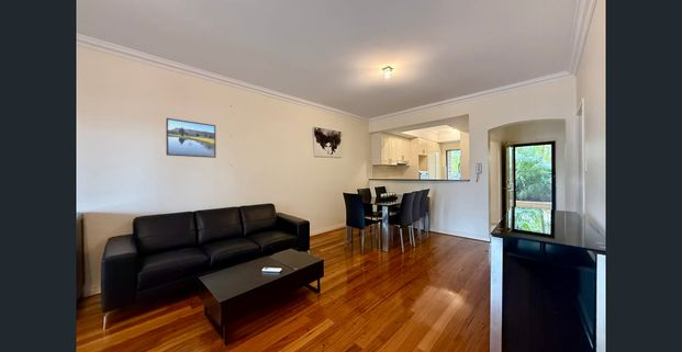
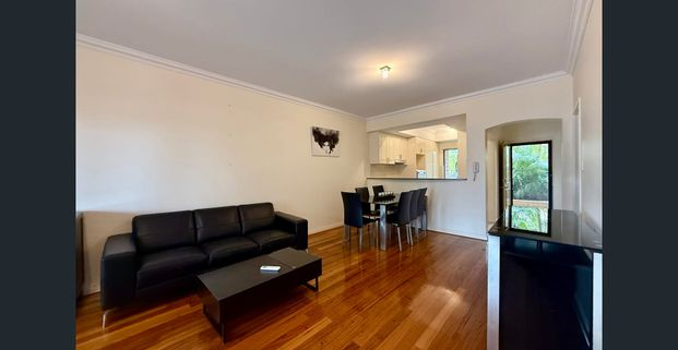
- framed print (192, 139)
